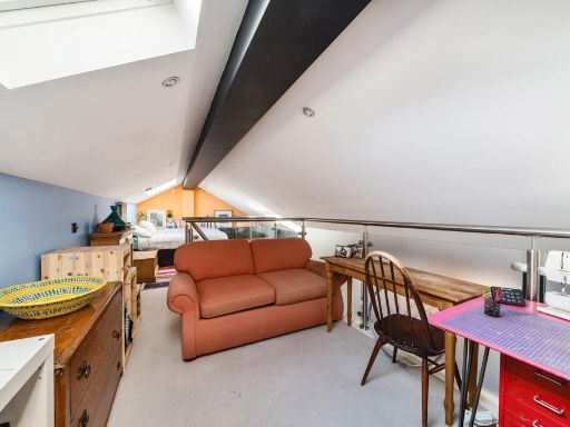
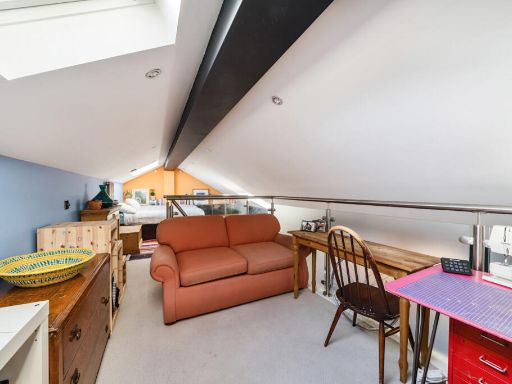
- pen holder (491, 300)
